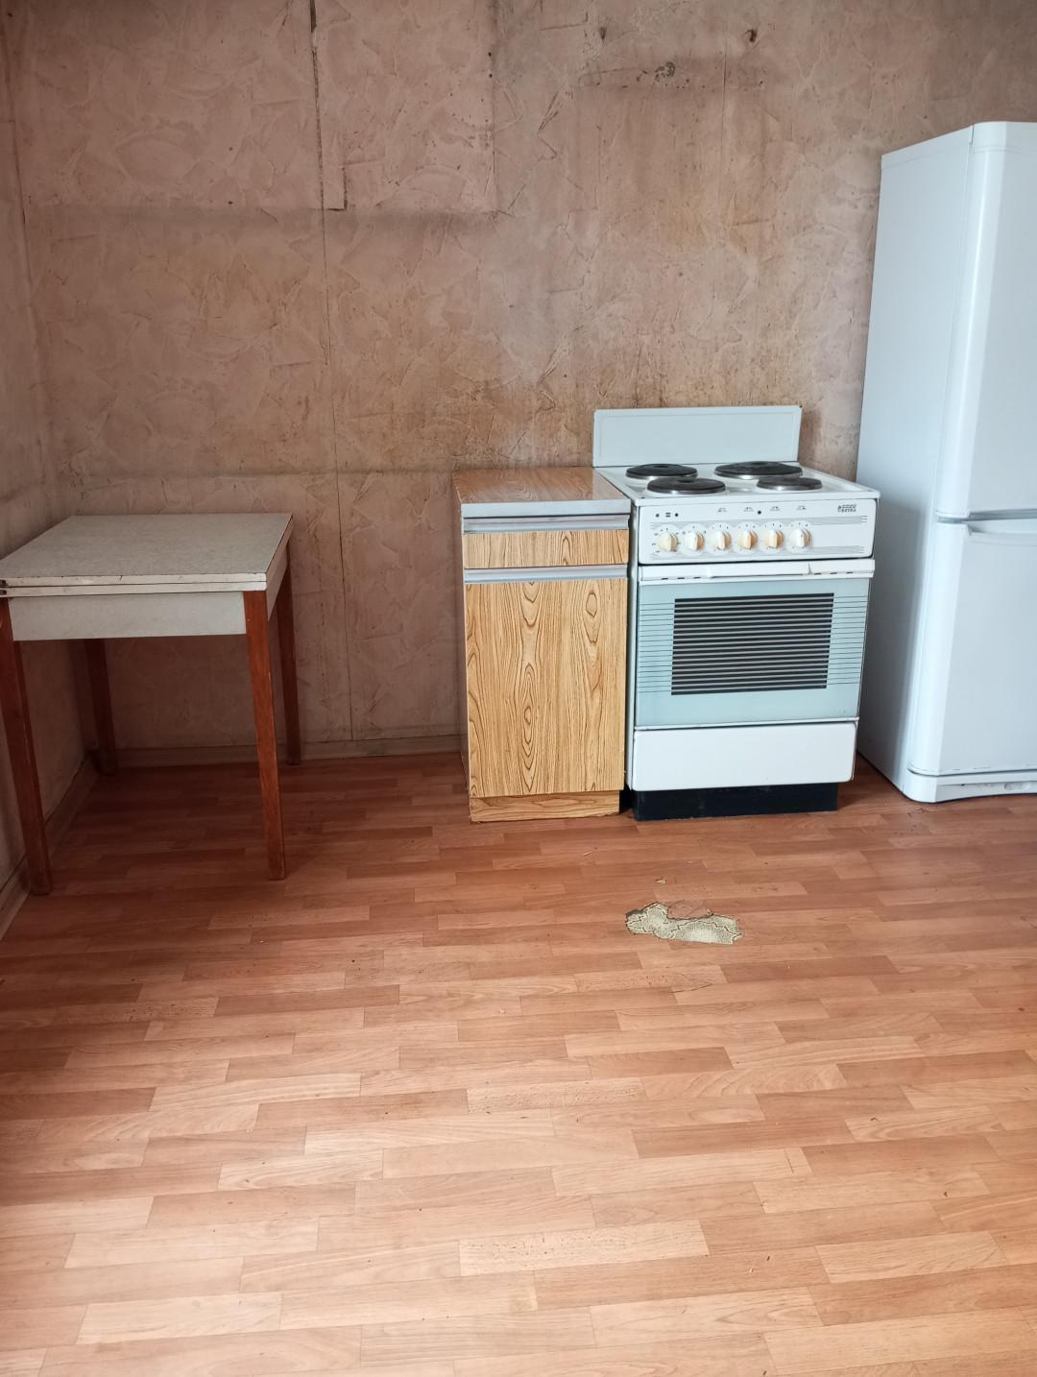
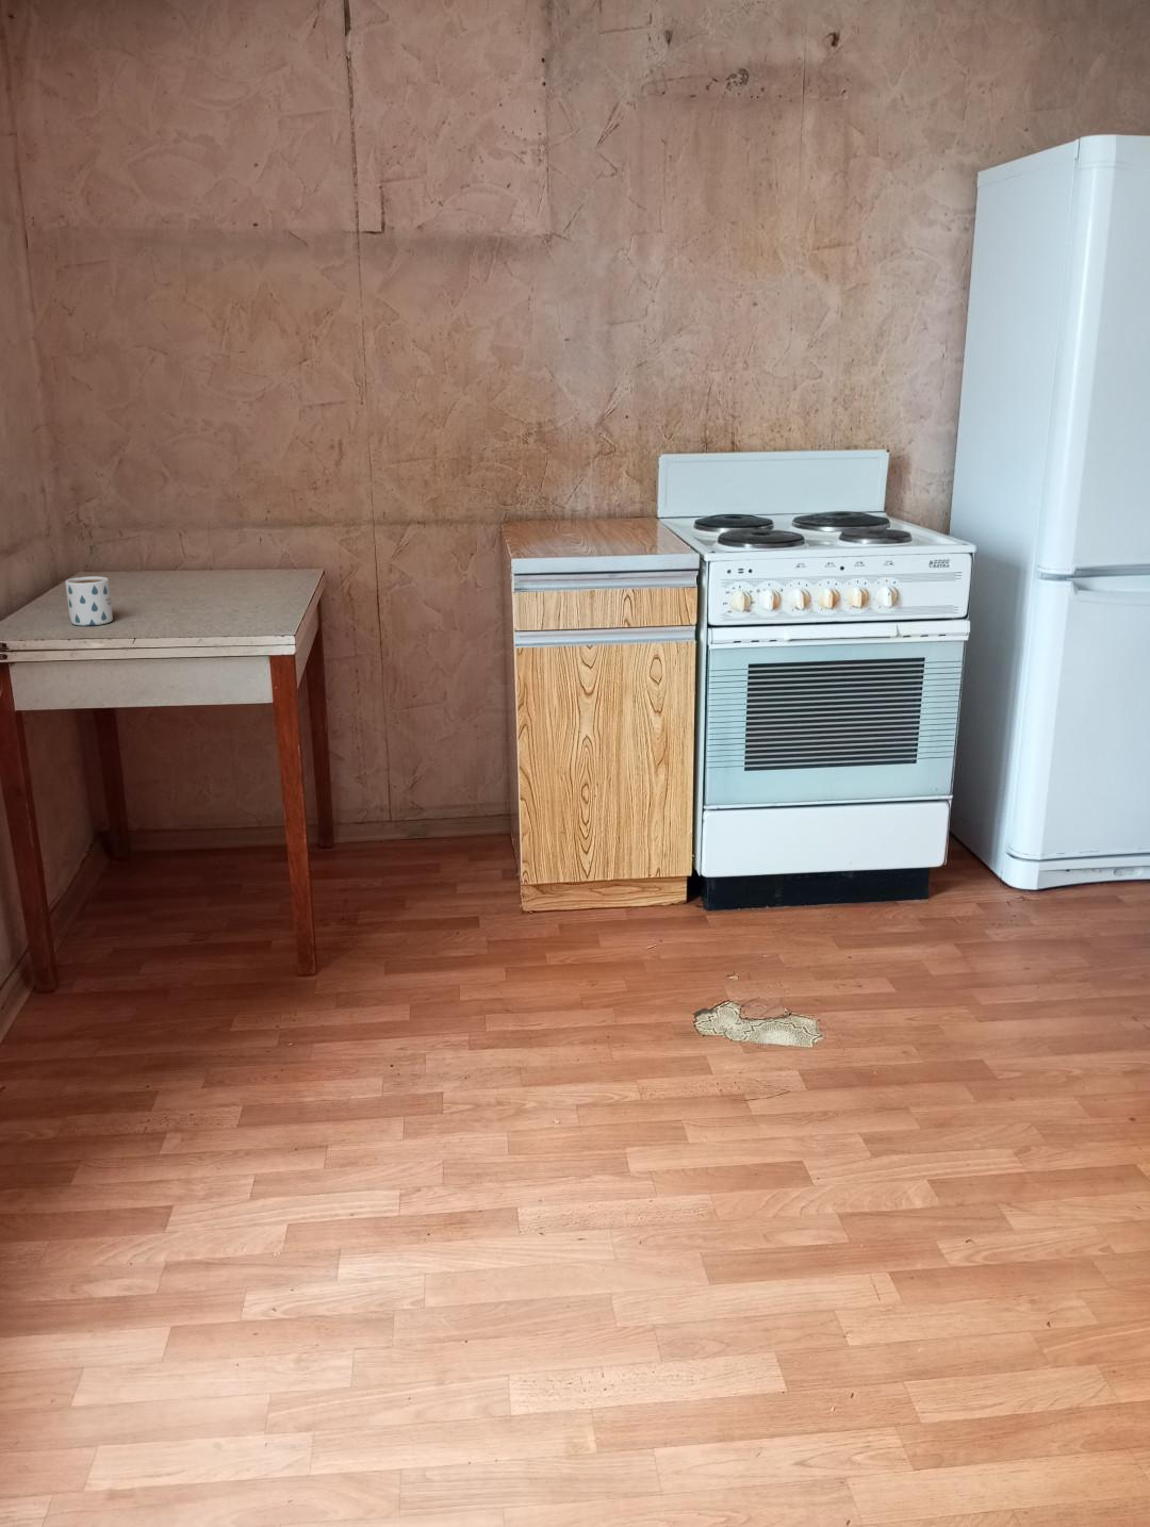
+ mug (89, 599)
